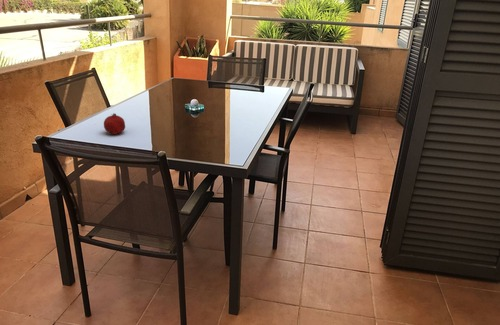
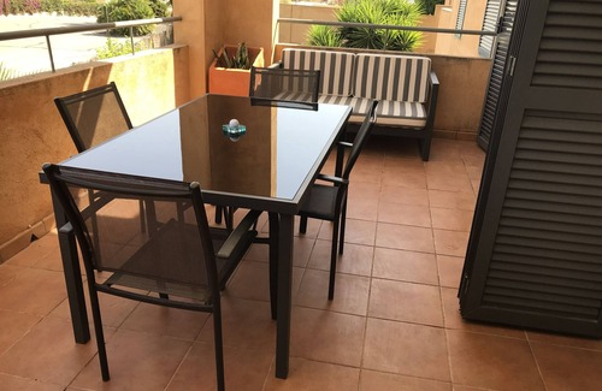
- fruit (114, 122)
